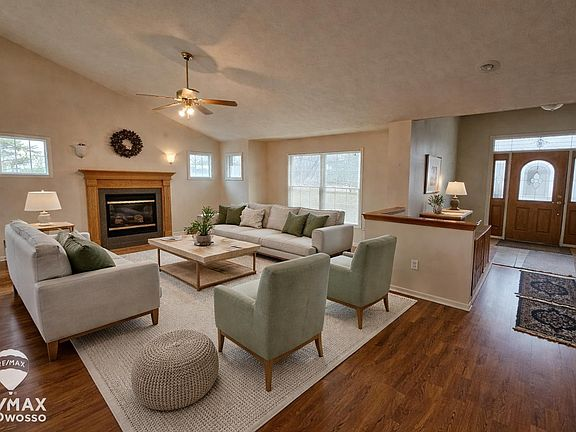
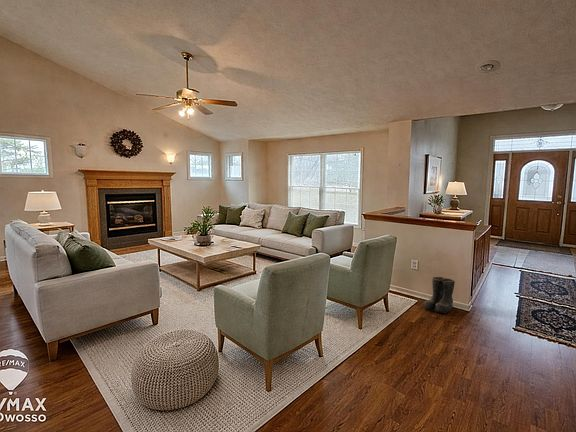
+ boots (439, 293)
